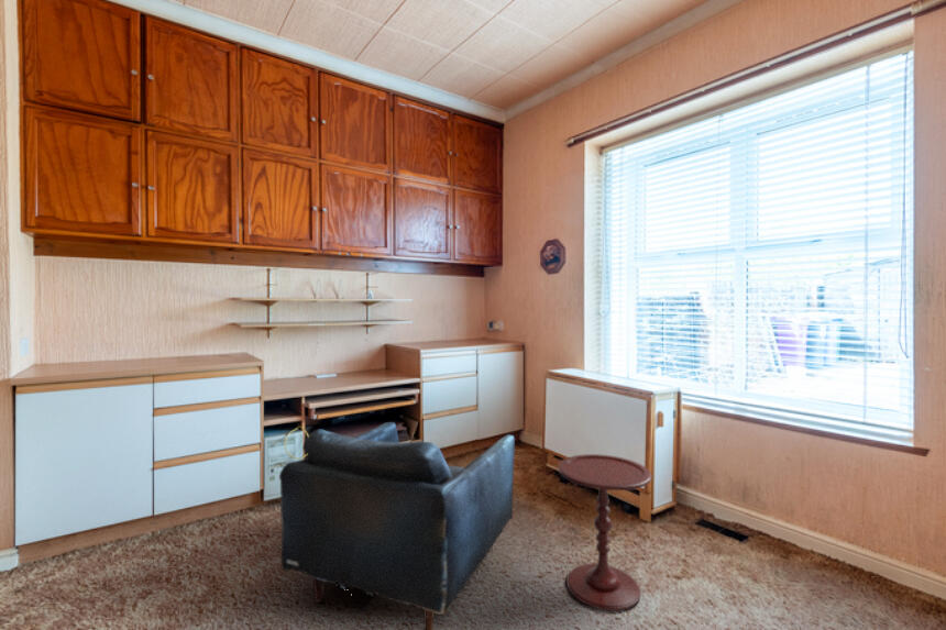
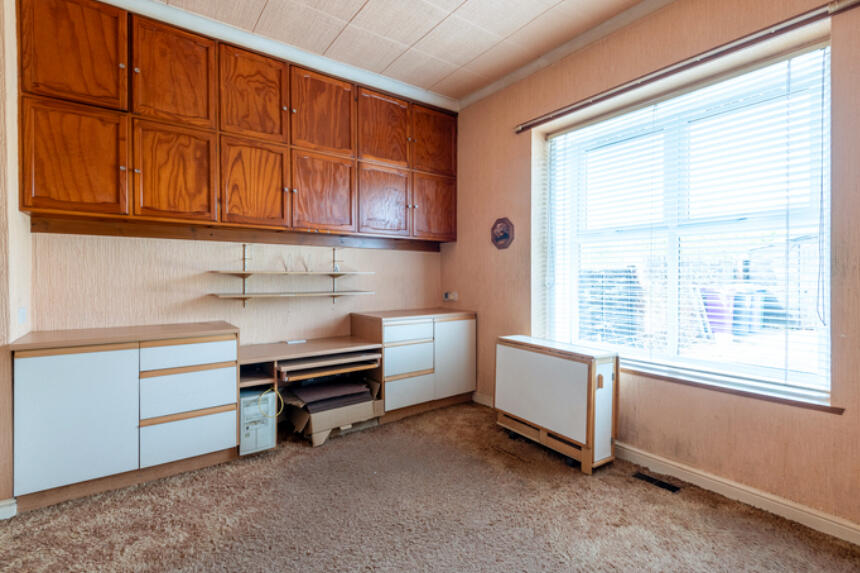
- armchair (410, 494)
- side table (603, 528)
